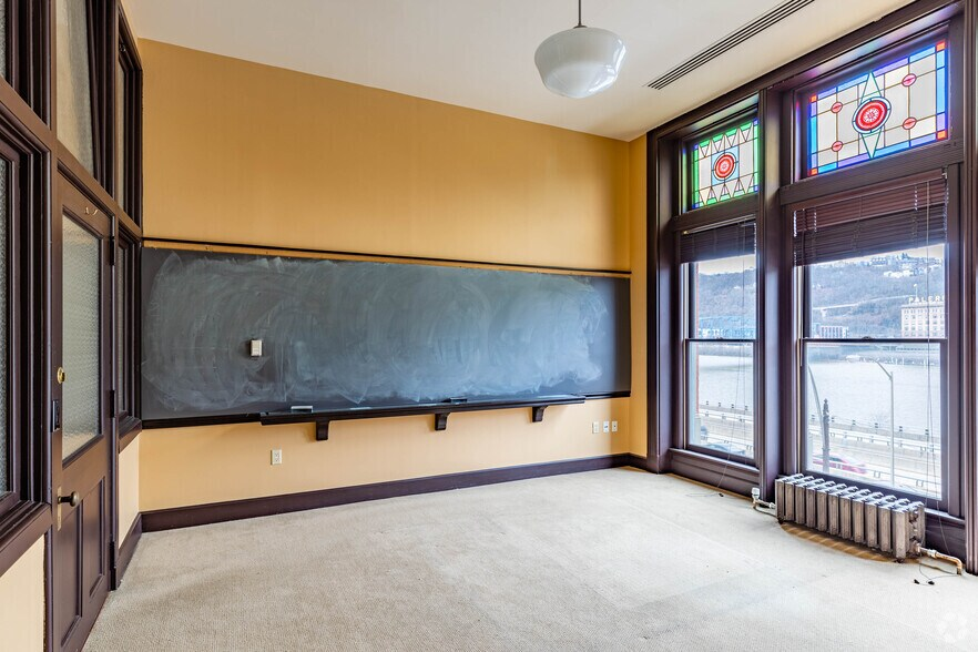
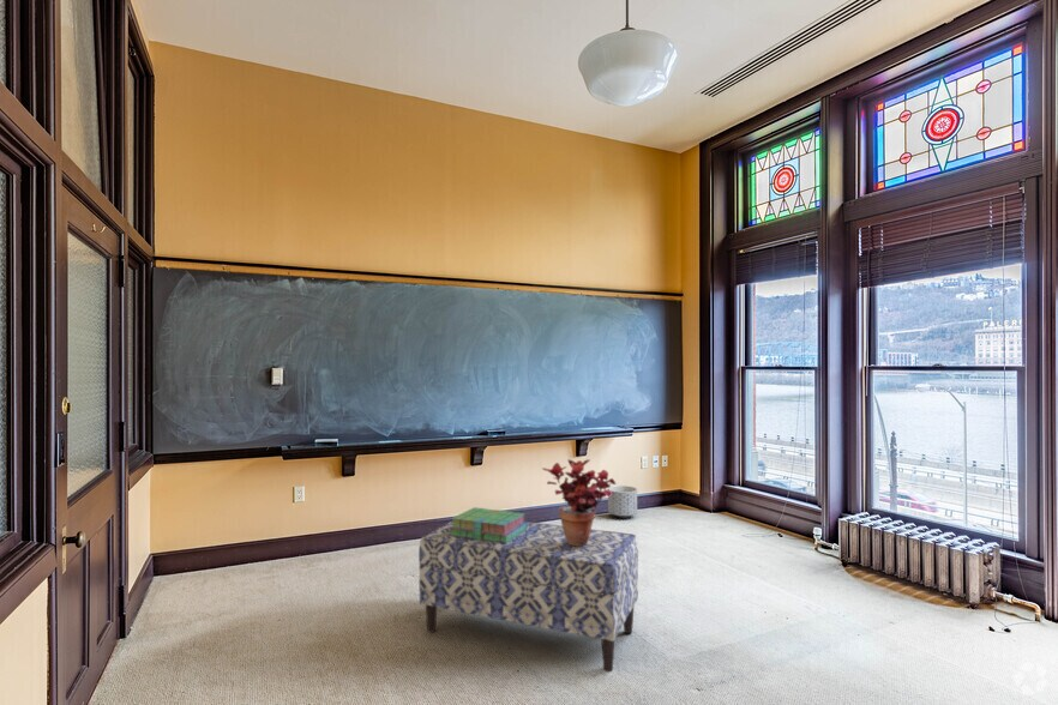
+ planter (623, 502)
+ stack of books (488, 523)
+ potted plant (581, 502)
+ bench (529, 583)
